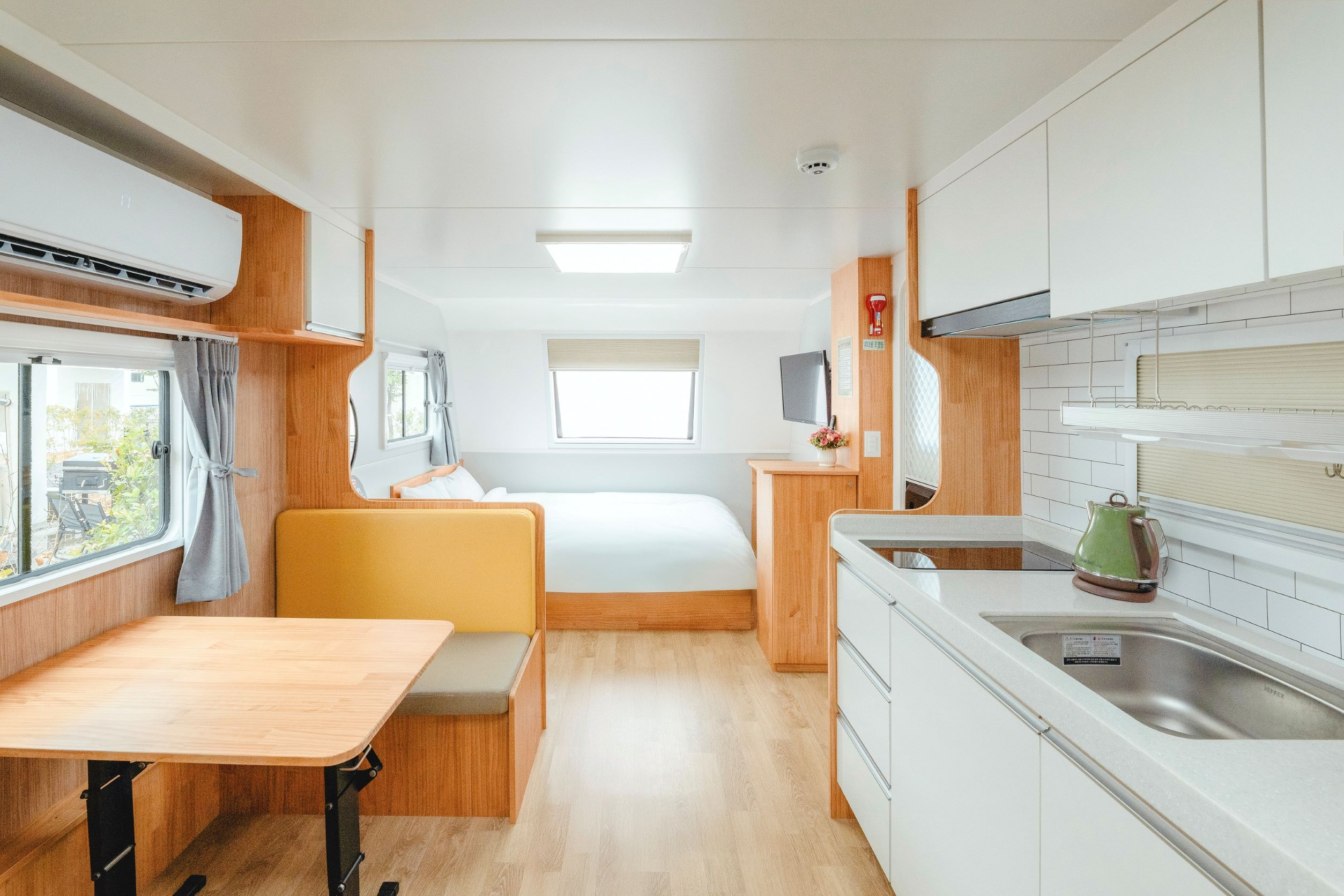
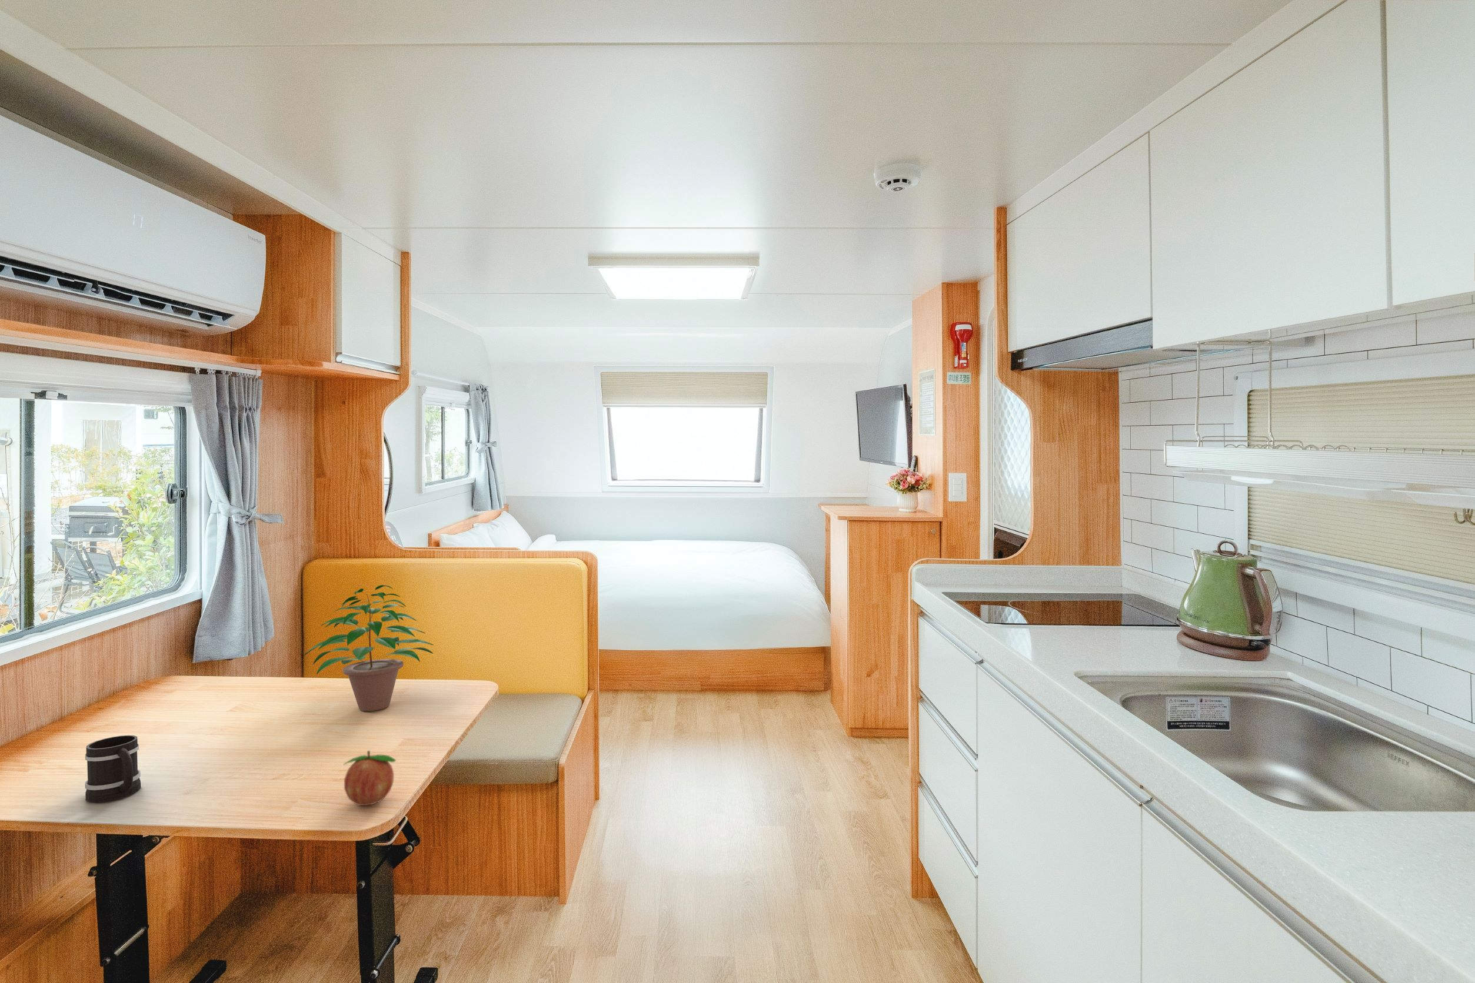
+ potted plant (374, 647)
+ mug (116, 768)
+ fruit (369, 776)
